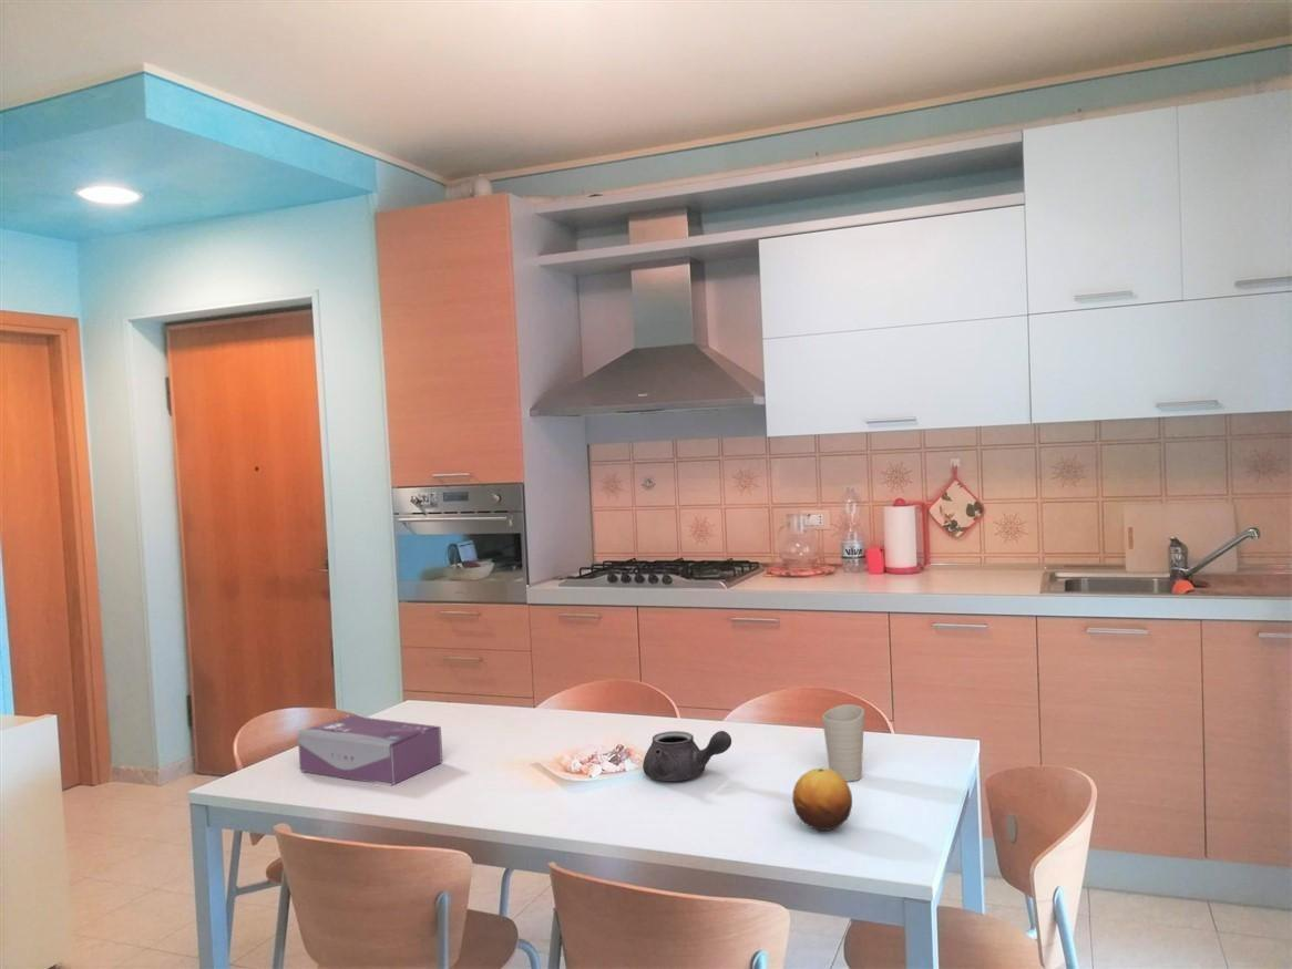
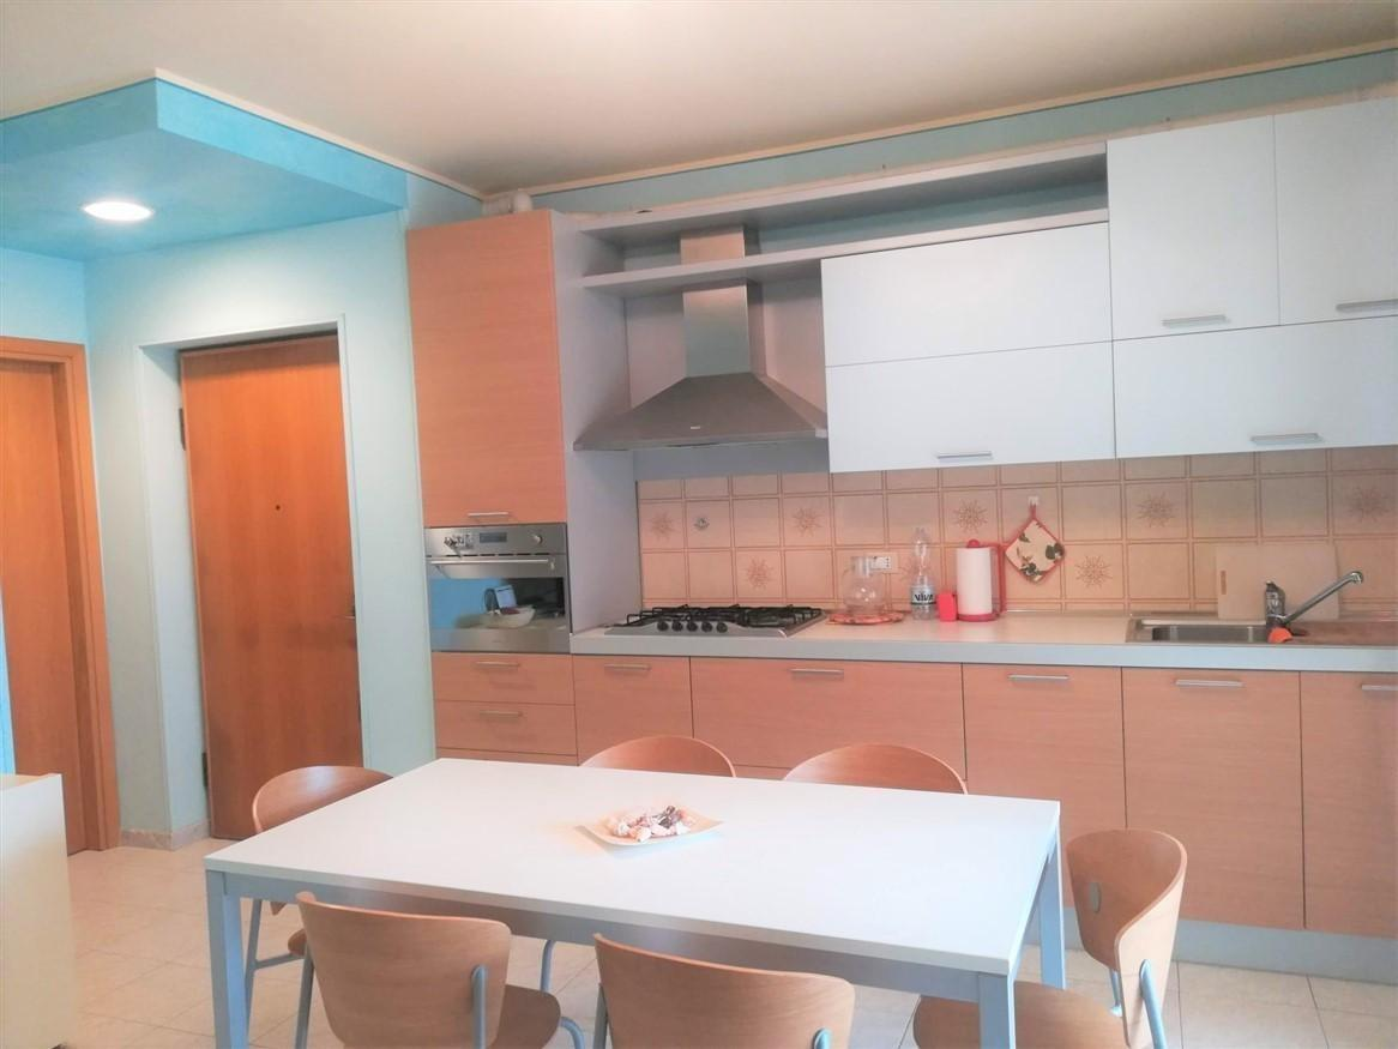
- tissue box (370, 746)
- fruit (822, 798)
- teapot (686, 753)
- cup (844, 742)
